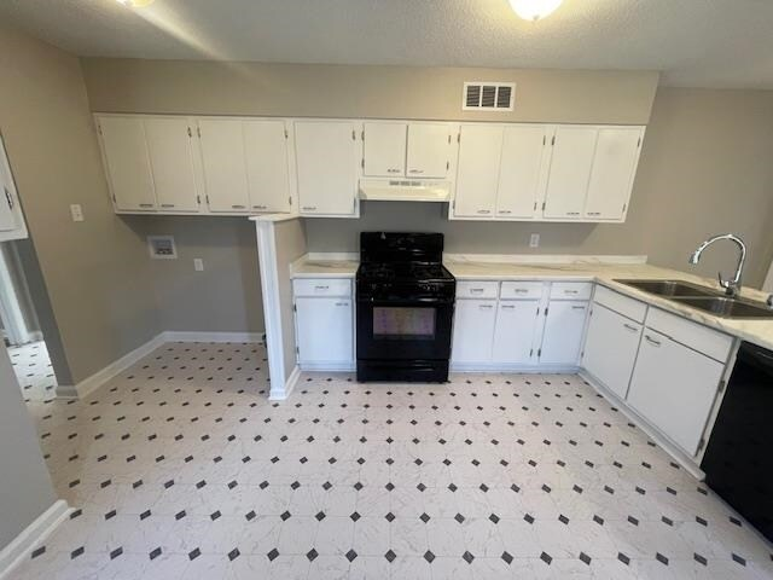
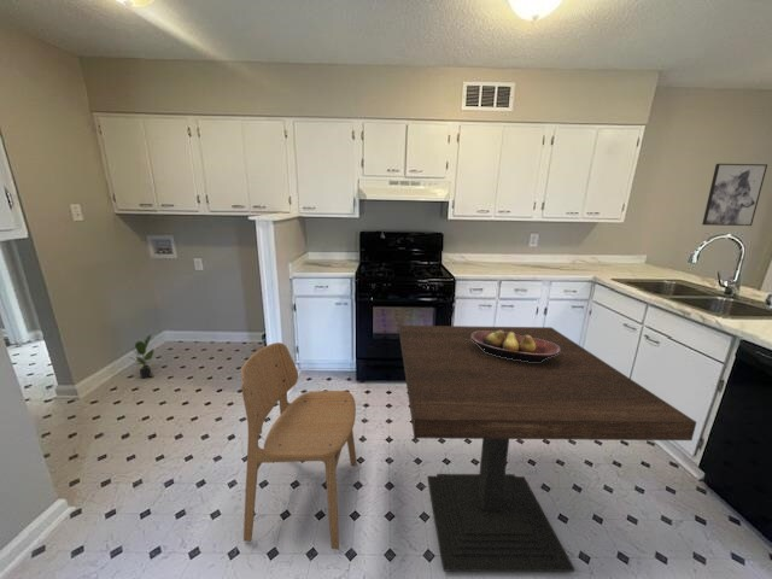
+ wall art (733, 194)
+ fruit bowl (513, 343)
+ potted plant (145, 356)
+ dining chair (305, 431)
+ dining table (495, 439)
